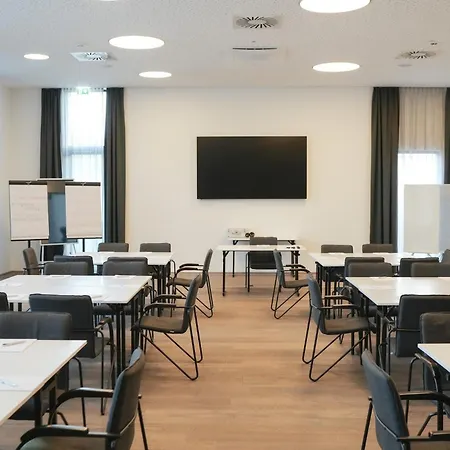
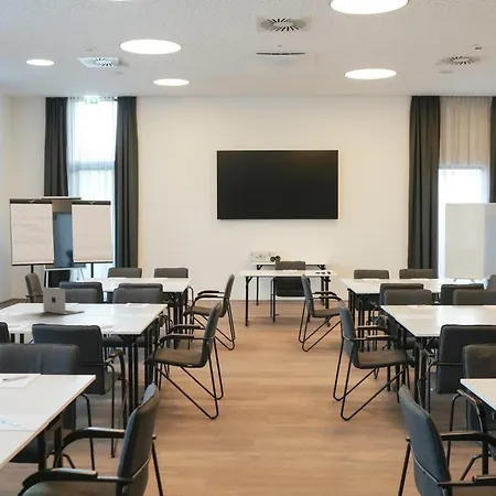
+ laptop (64, 299)
